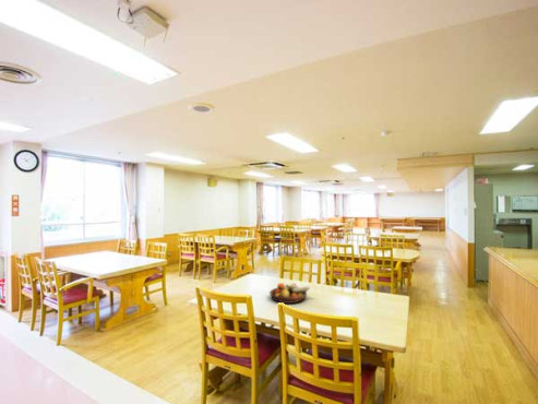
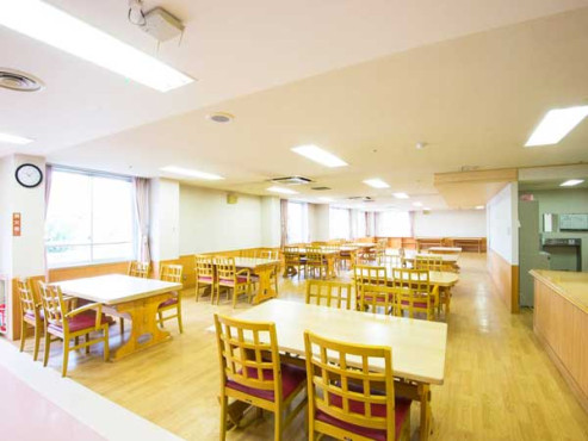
- fruit bowl (288, 290)
